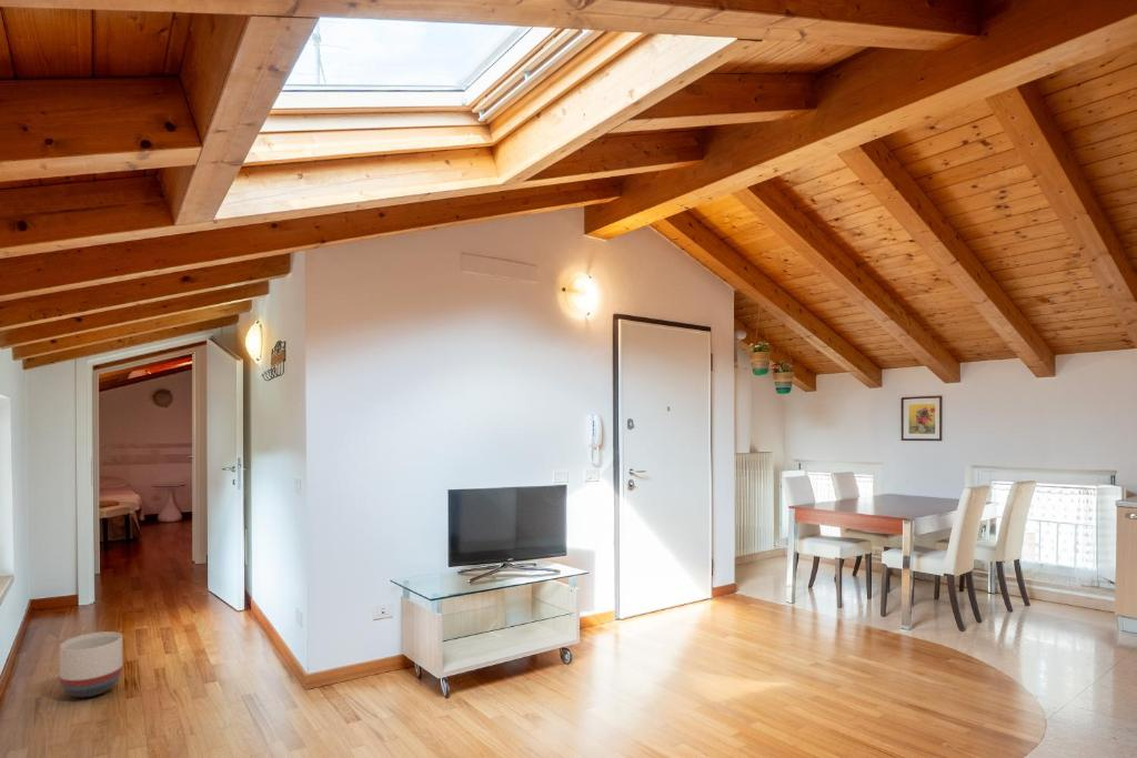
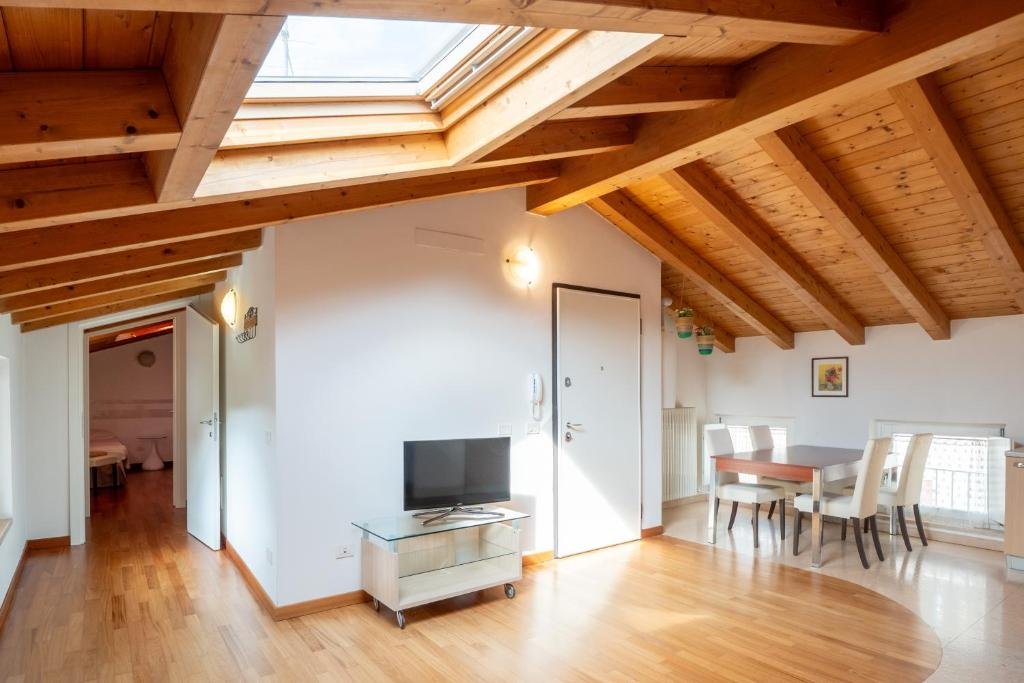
- planter (91, 666)
